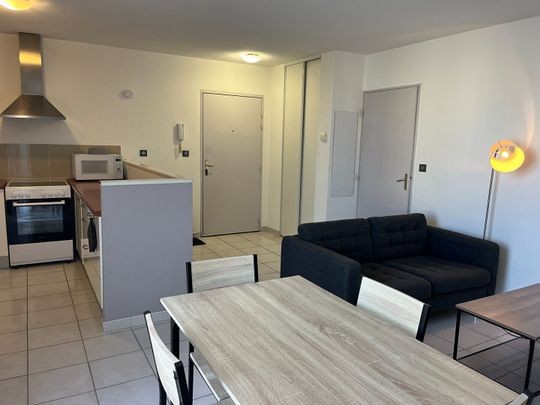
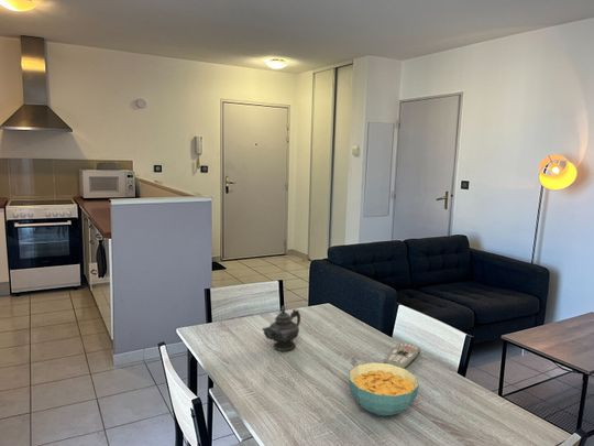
+ remote control (402, 356)
+ cereal bowl (382, 393)
+ teapot (282, 327)
